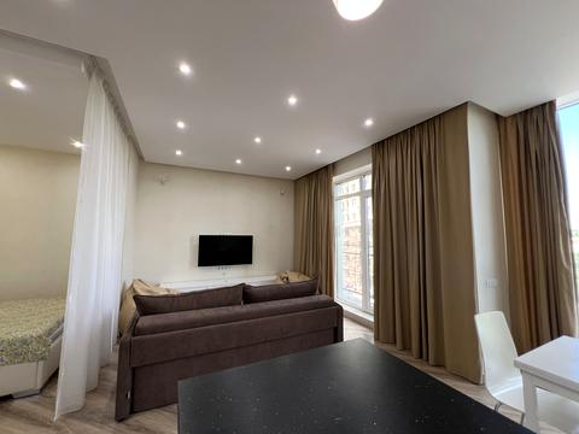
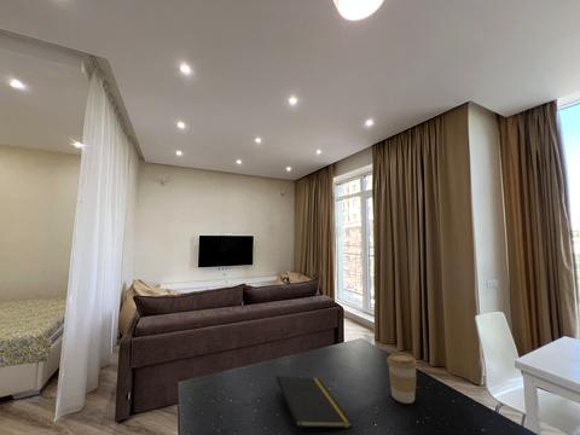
+ notepad (309, 399)
+ coffee cup (401, 376)
